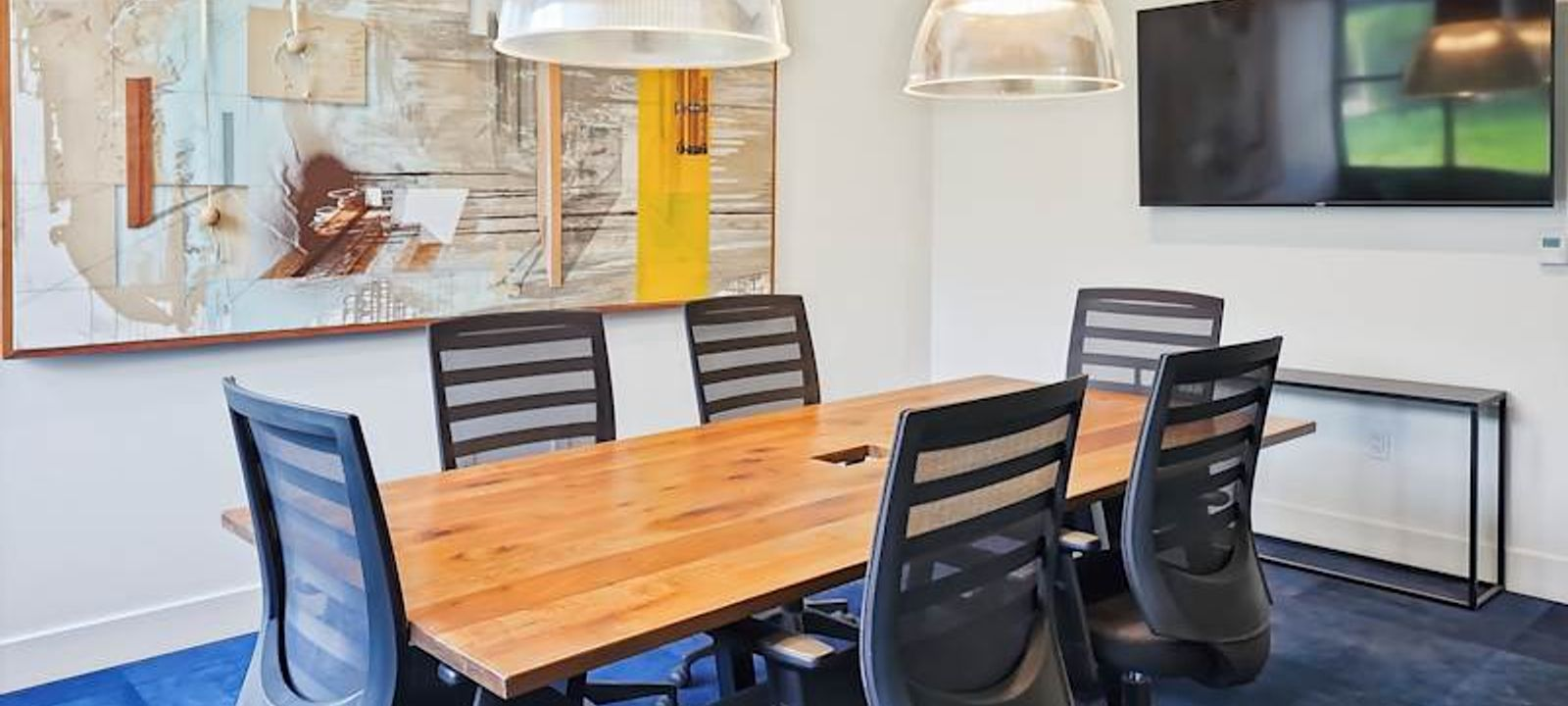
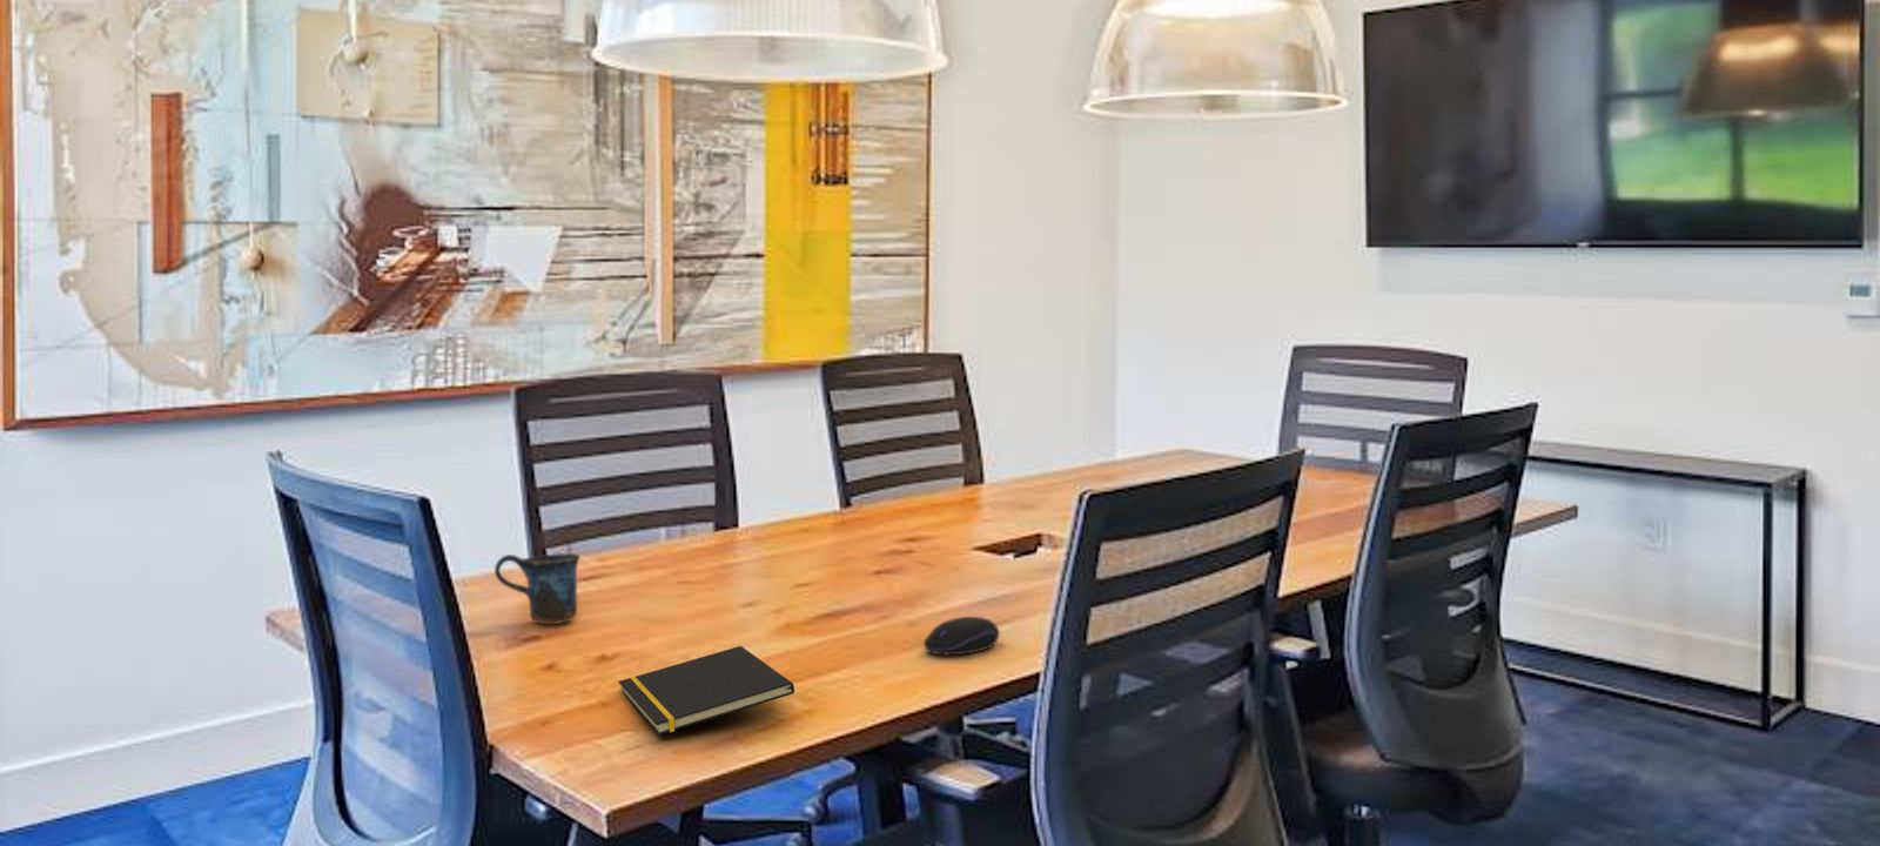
+ computer mouse (962, 634)
+ notepad (703, 687)
+ mug (541, 586)
